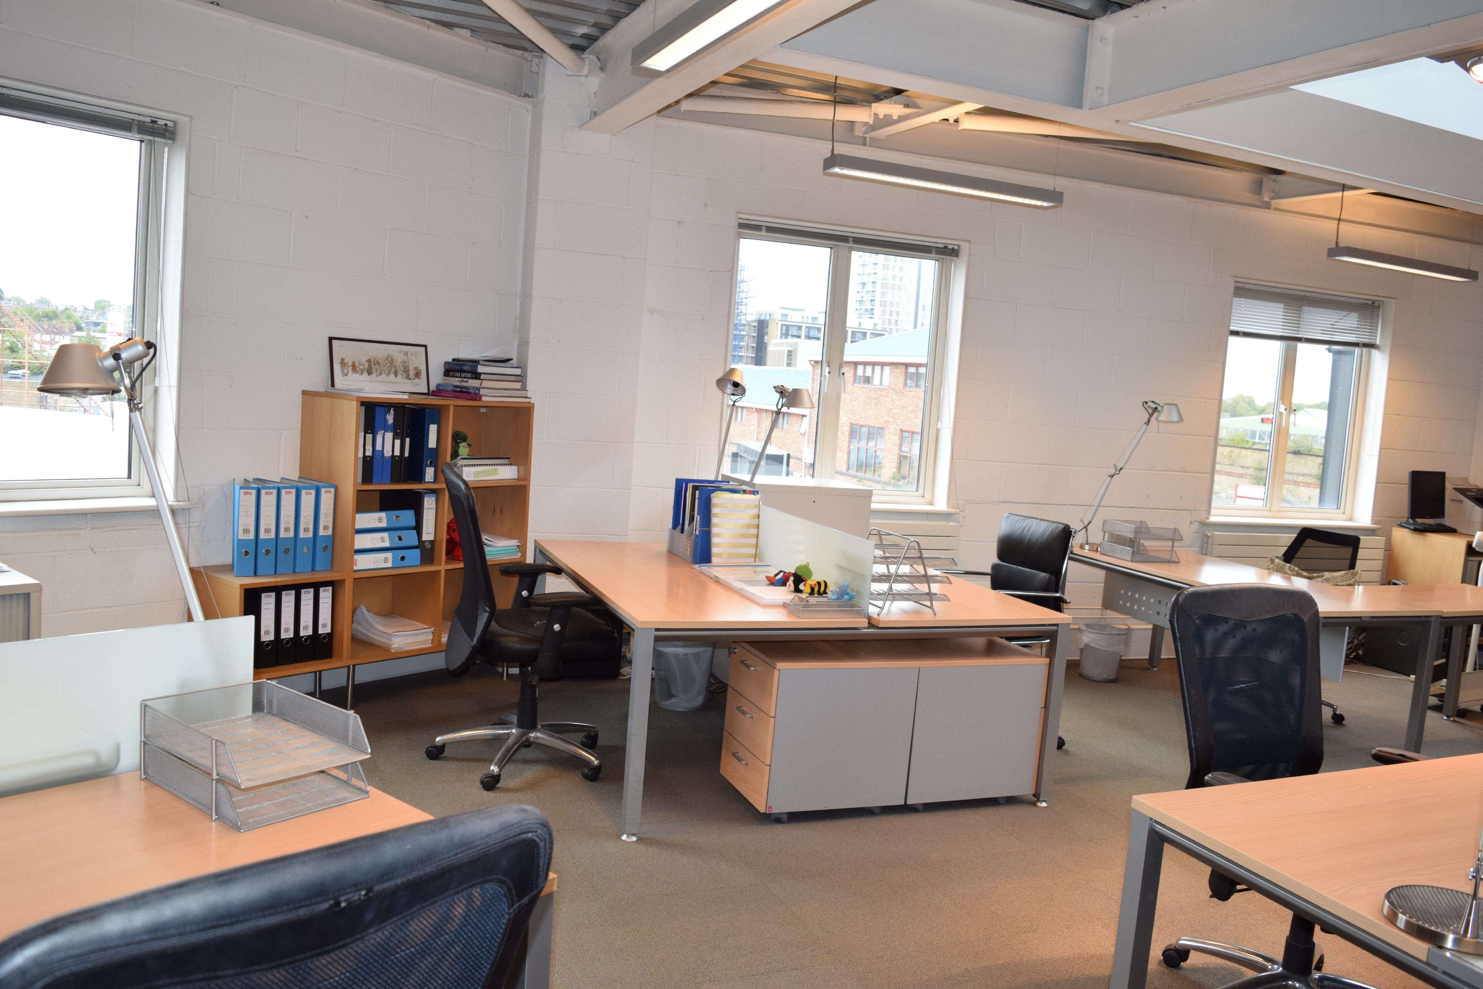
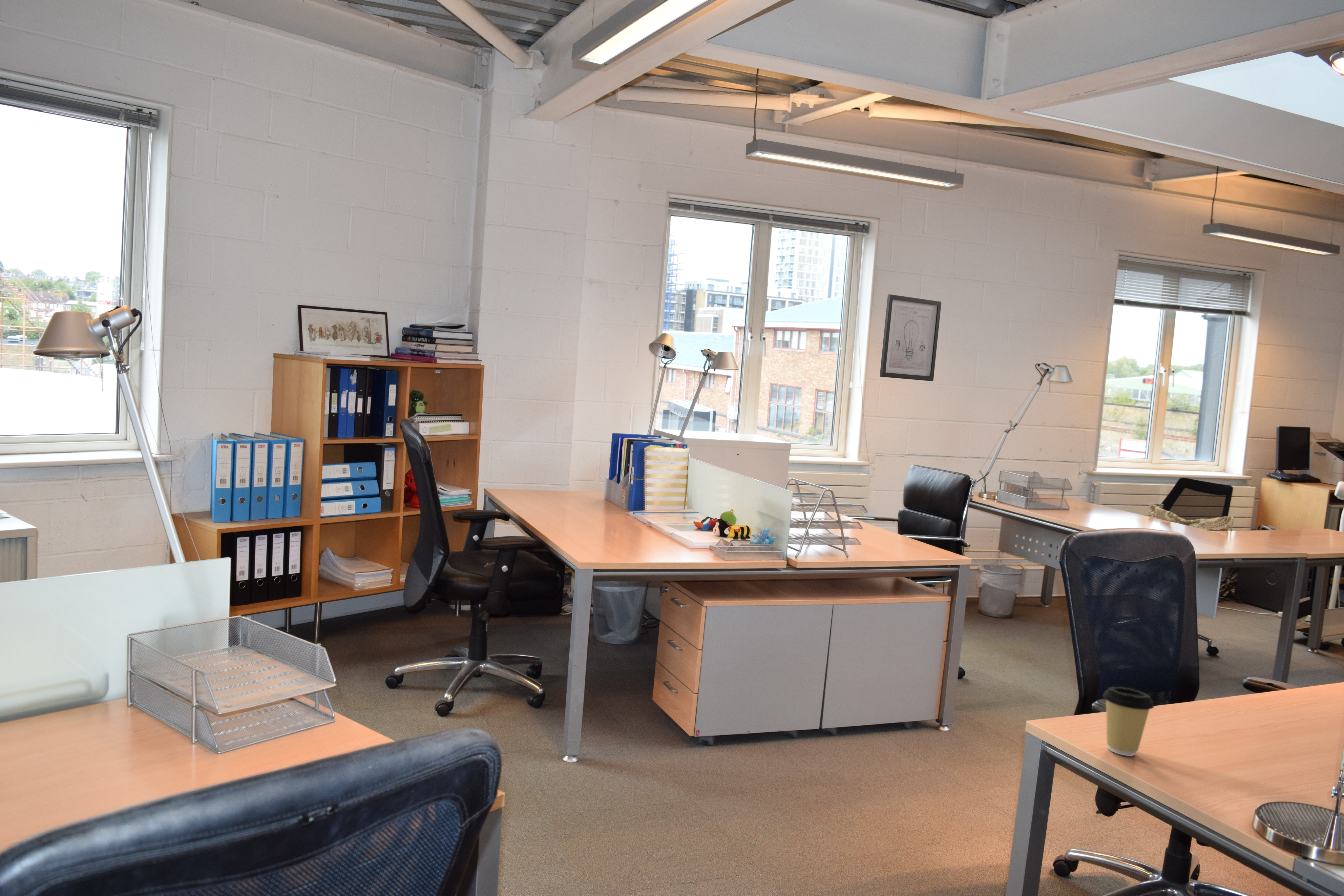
+ wall art (911, 339)
+ coffee cup (1125, 721)
